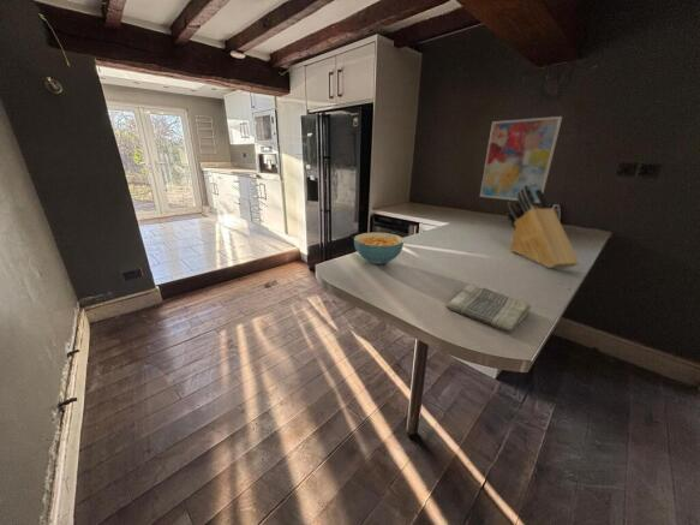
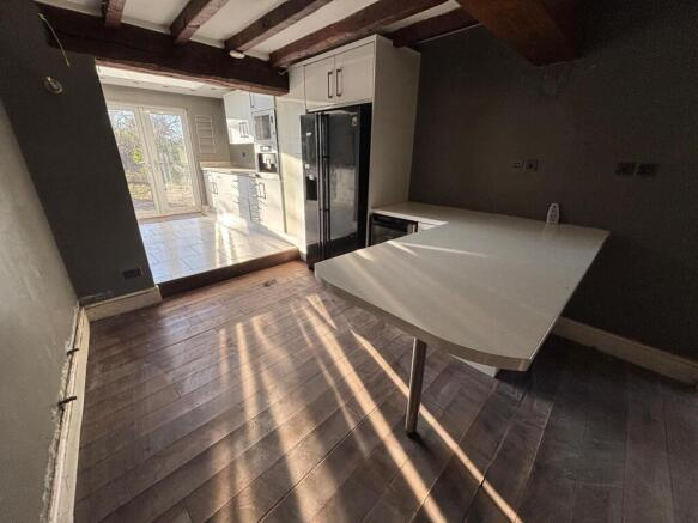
- dish towel (489, 304)
- cereal bowl (378, 250)
- knife block (540, 222)
- wall art (515, 161)
